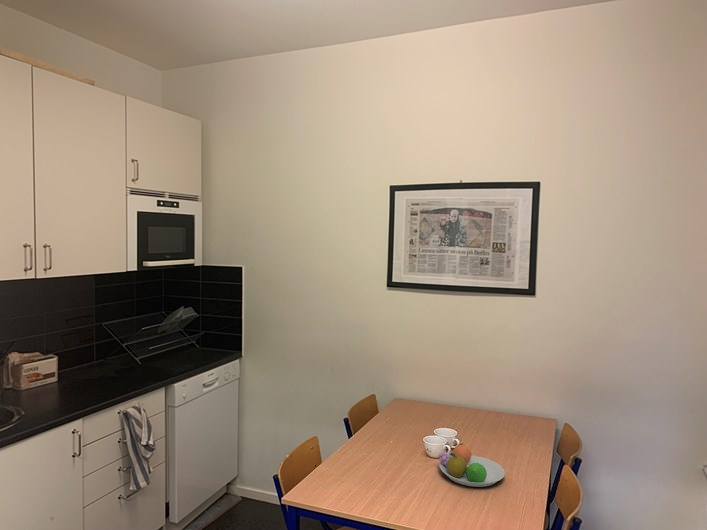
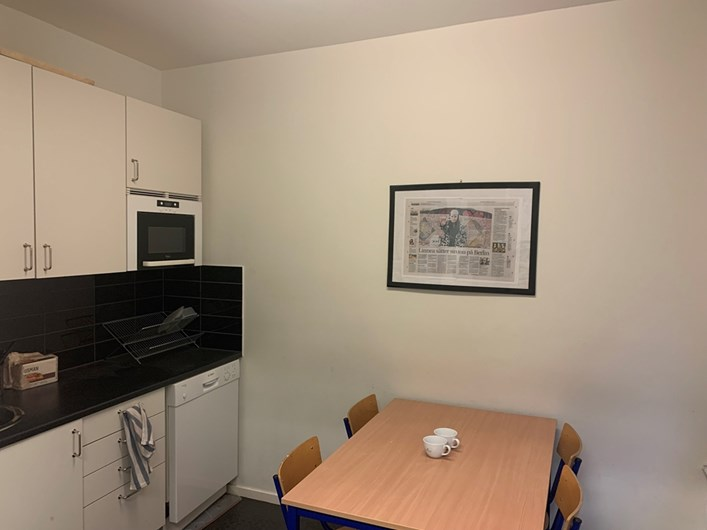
- fruit bowl (470, 463)
